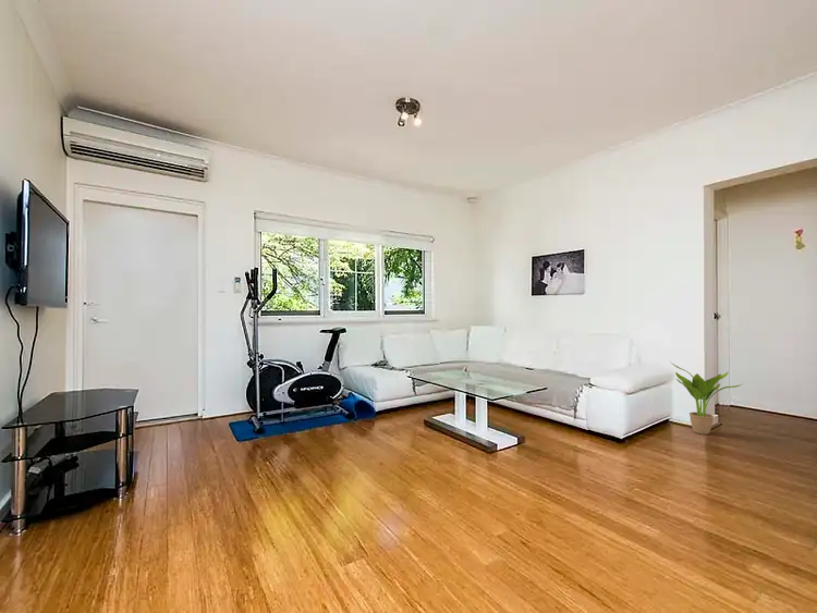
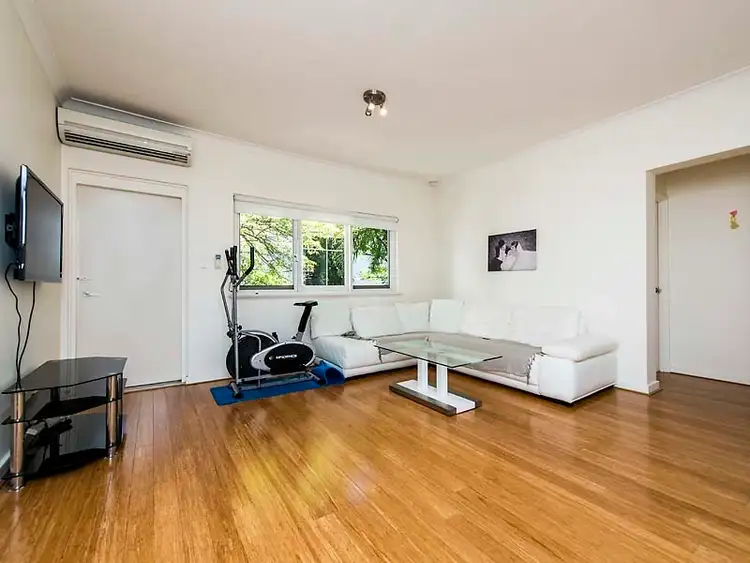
- potted plant (700, 397)
